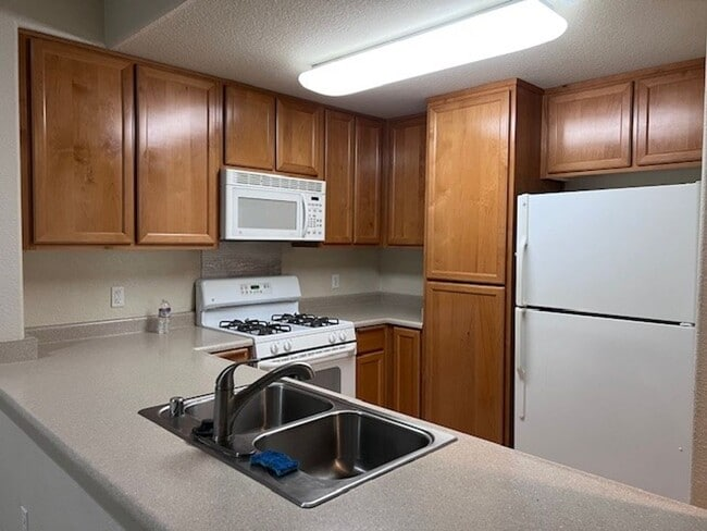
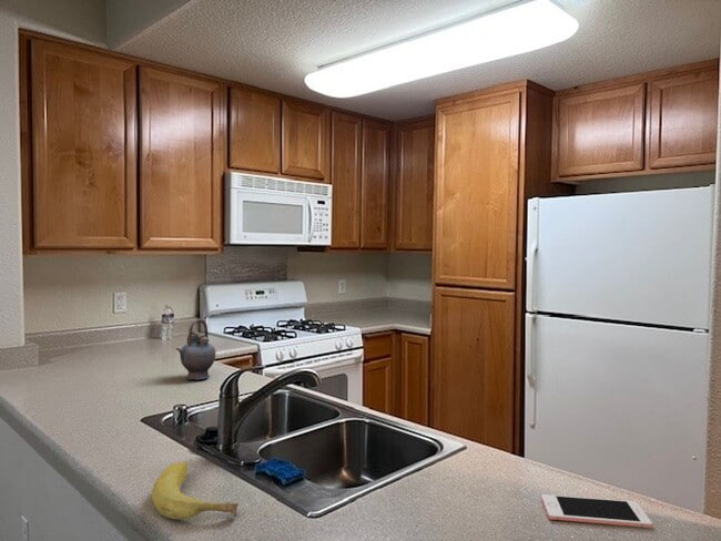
+ cell phone (593, 510)
+ fruit (194, 498)
+ teapot (194, 348)
